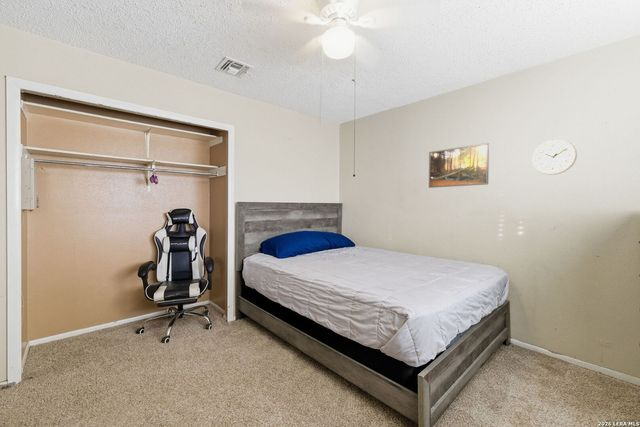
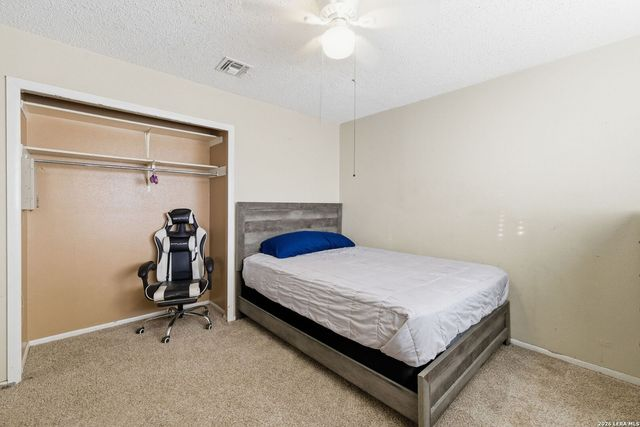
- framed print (456, 167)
- wall clock (553, 157)
